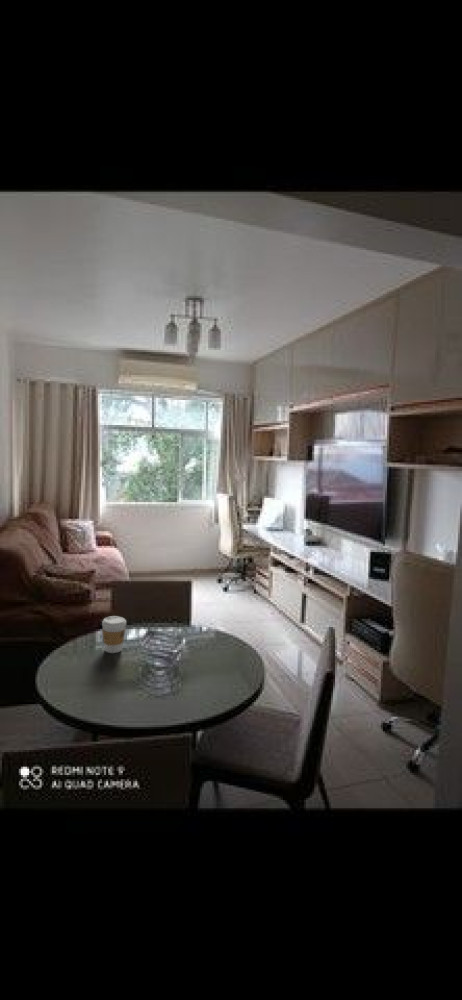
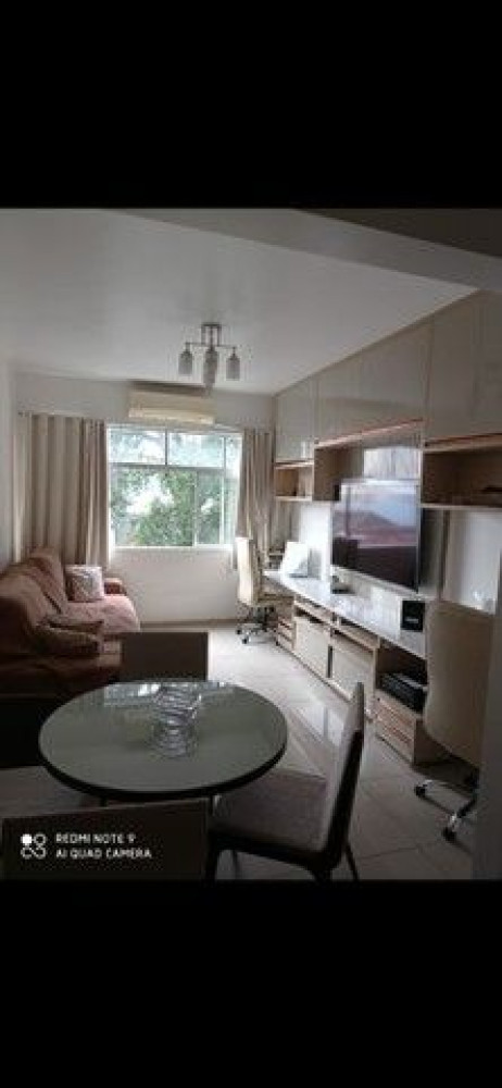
- coffee cup (113, 634)
